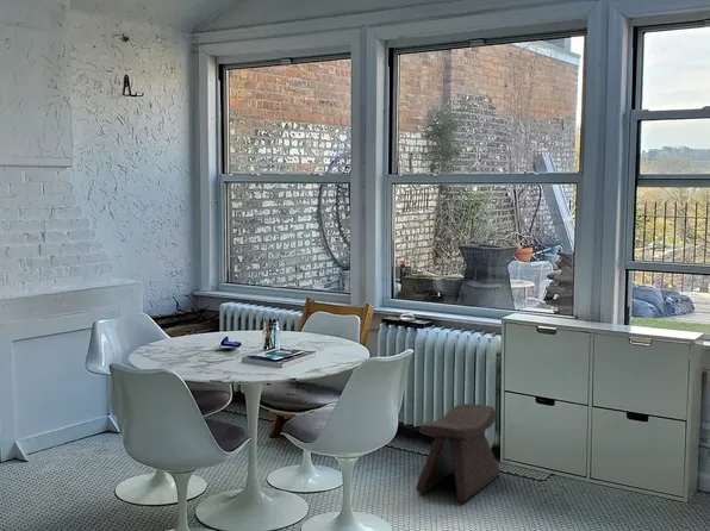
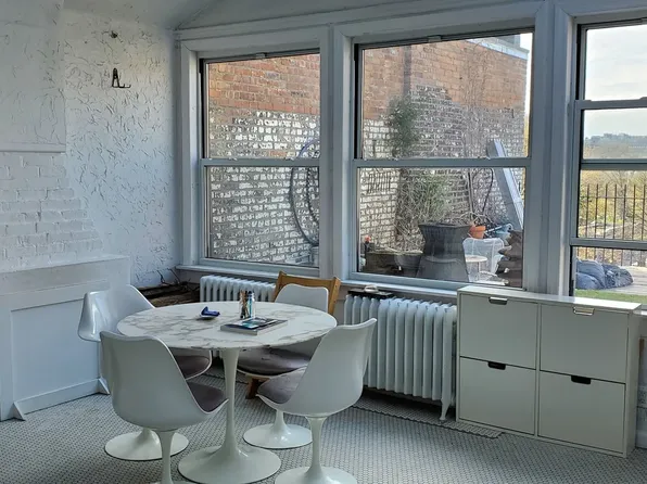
- stool (459, 449)
